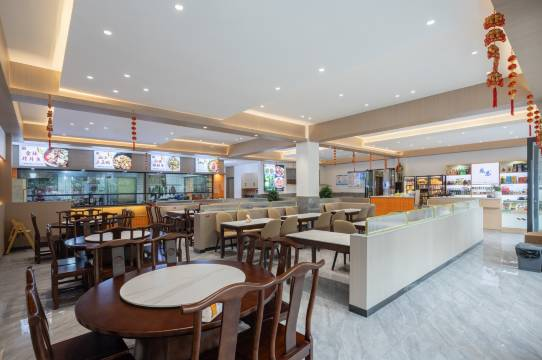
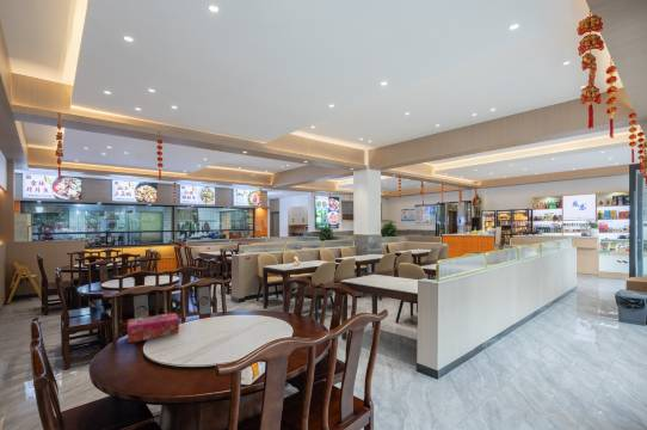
+ tissue box (153, 326)
